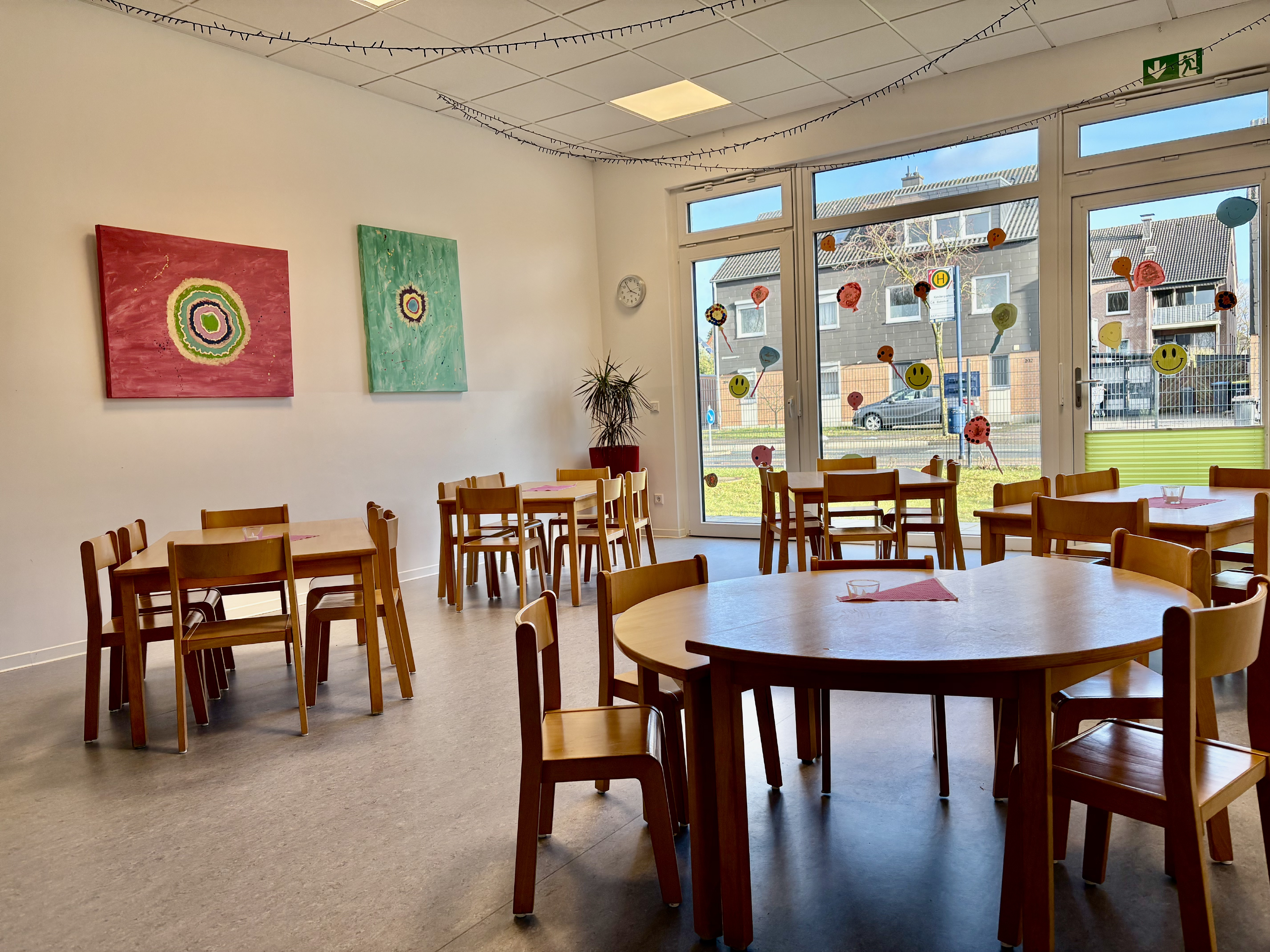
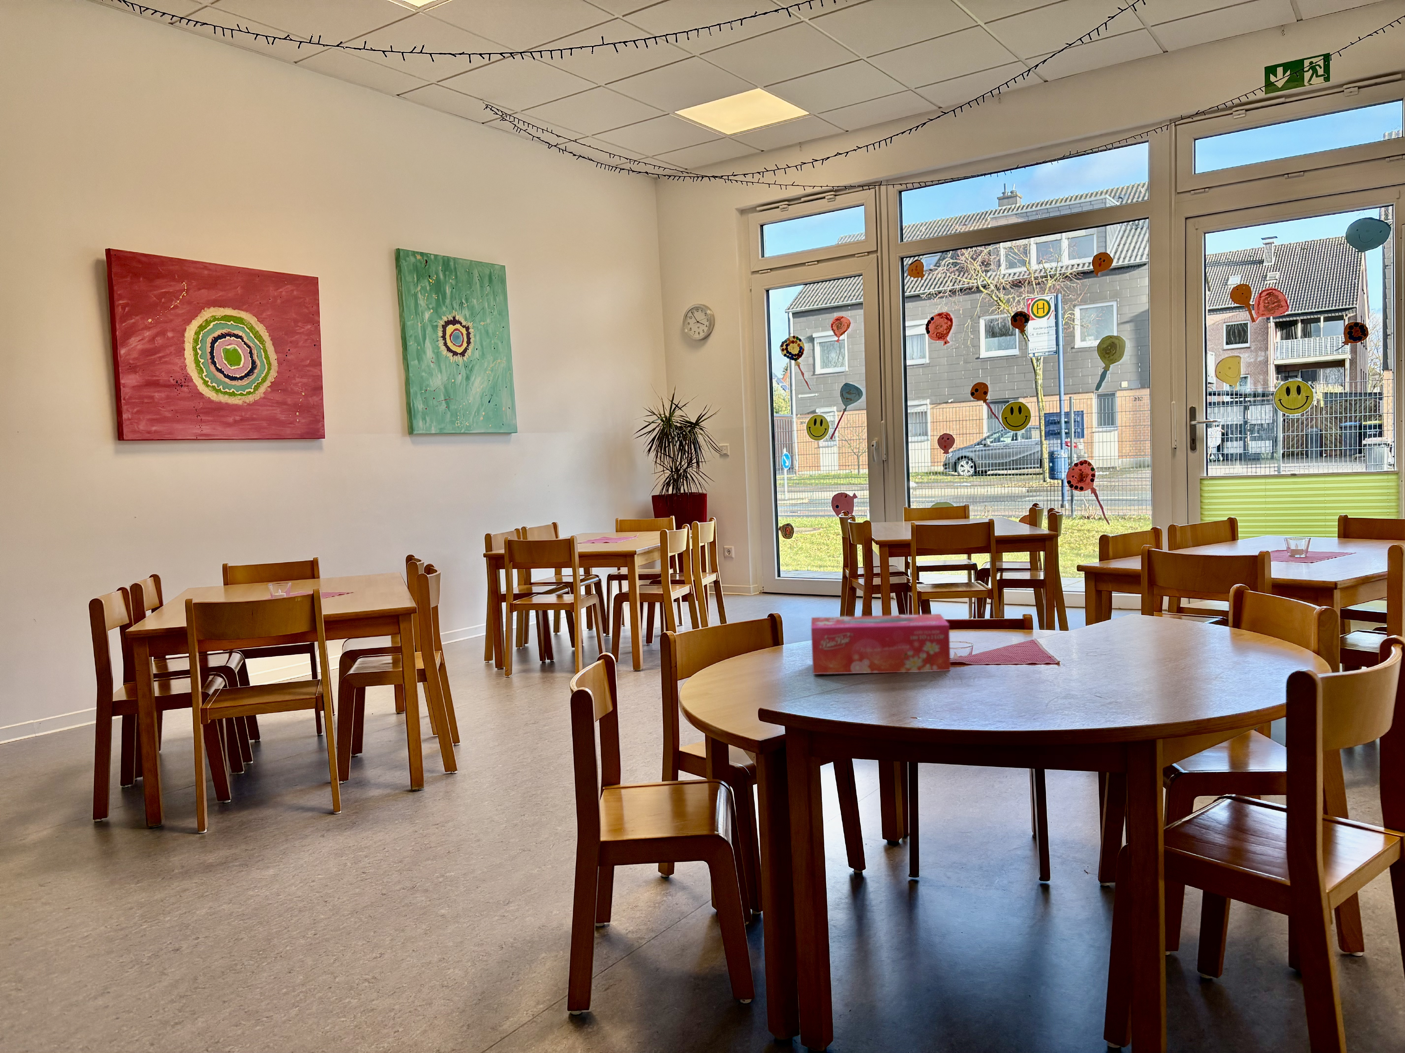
+ tissue box (878, 643)
